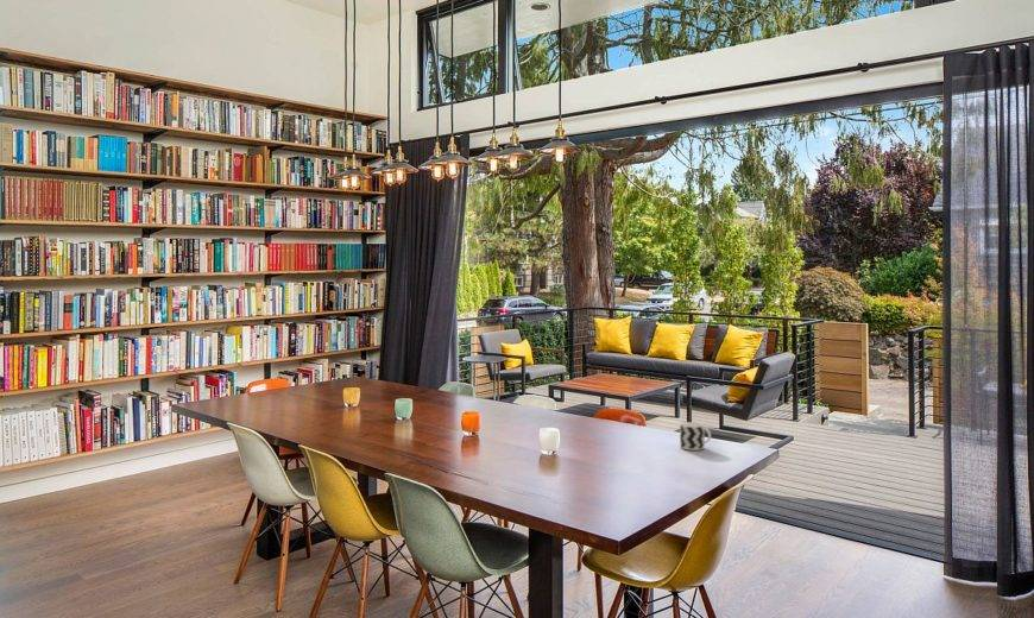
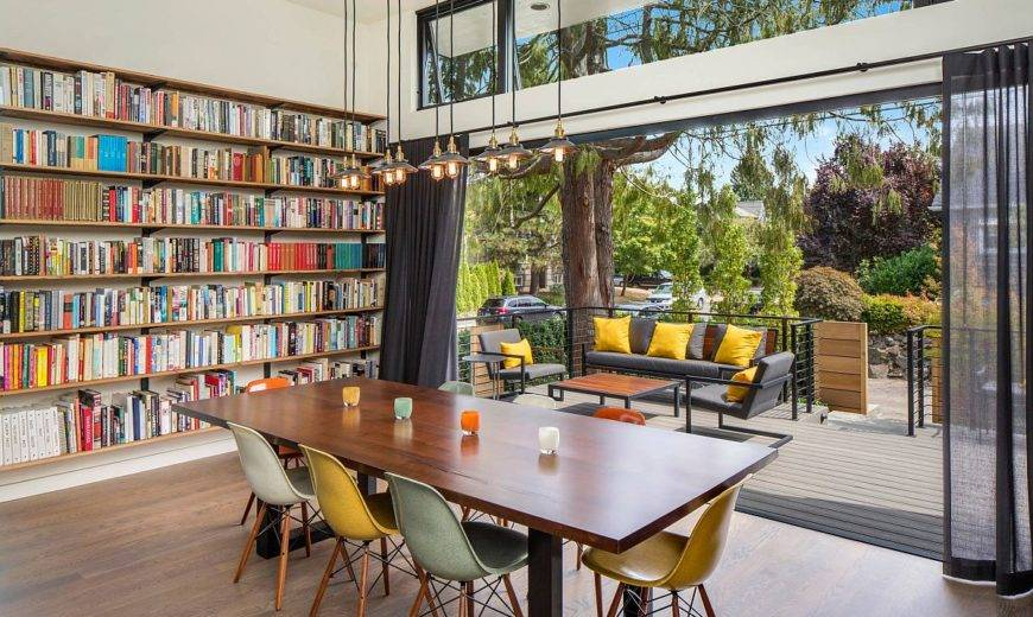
- cup (695, 436)
